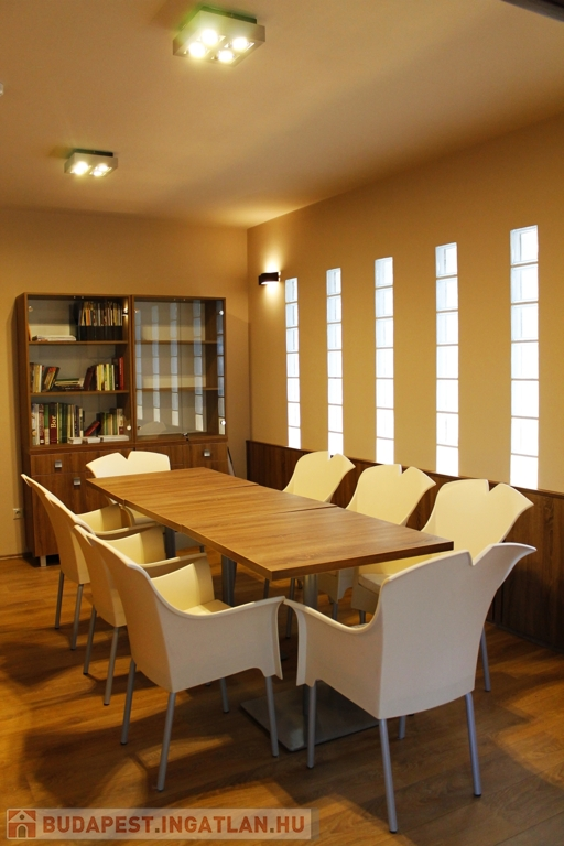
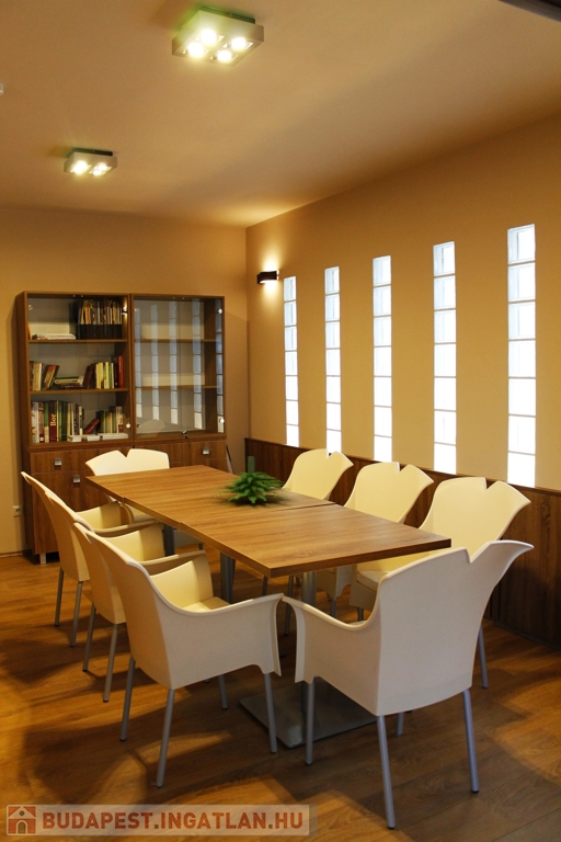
+ plant (251, 478)
